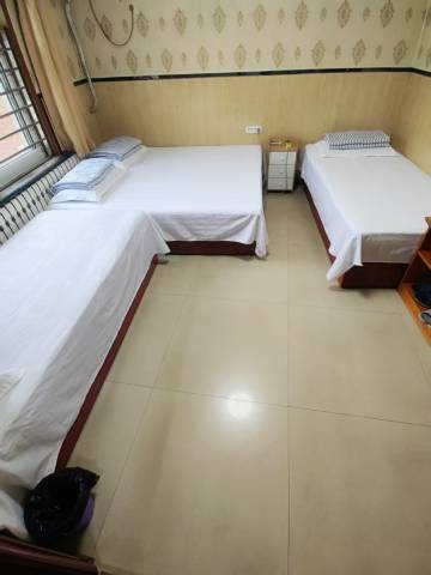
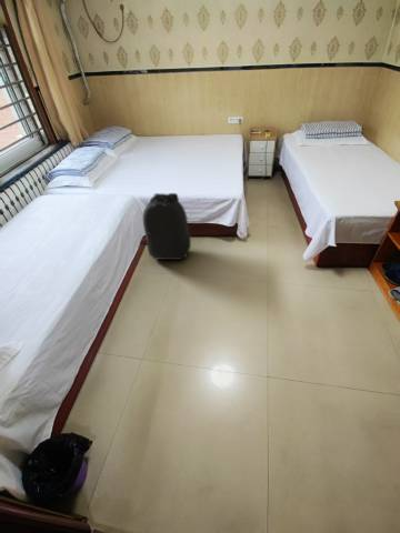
+ backpack (167, 225)
